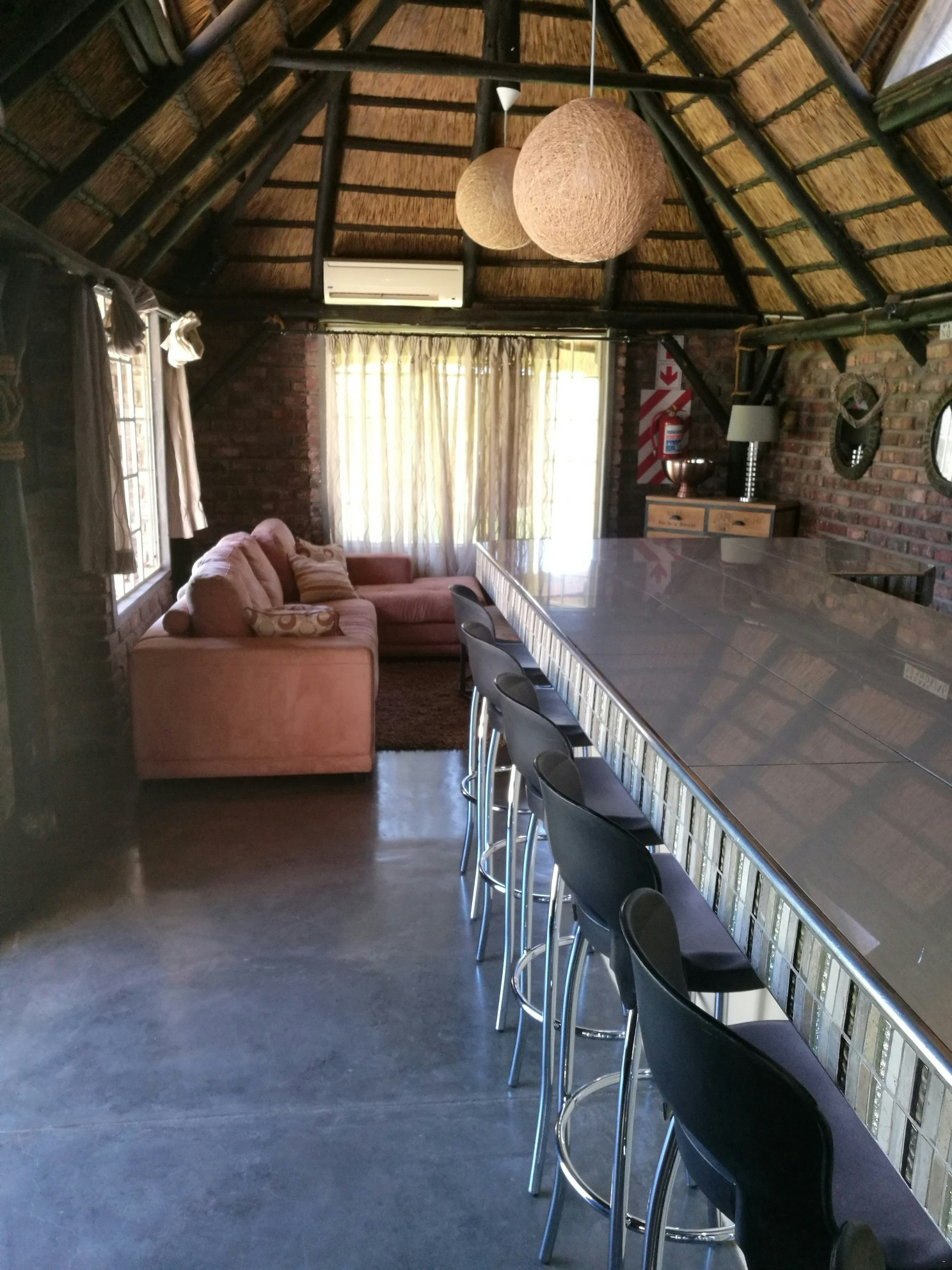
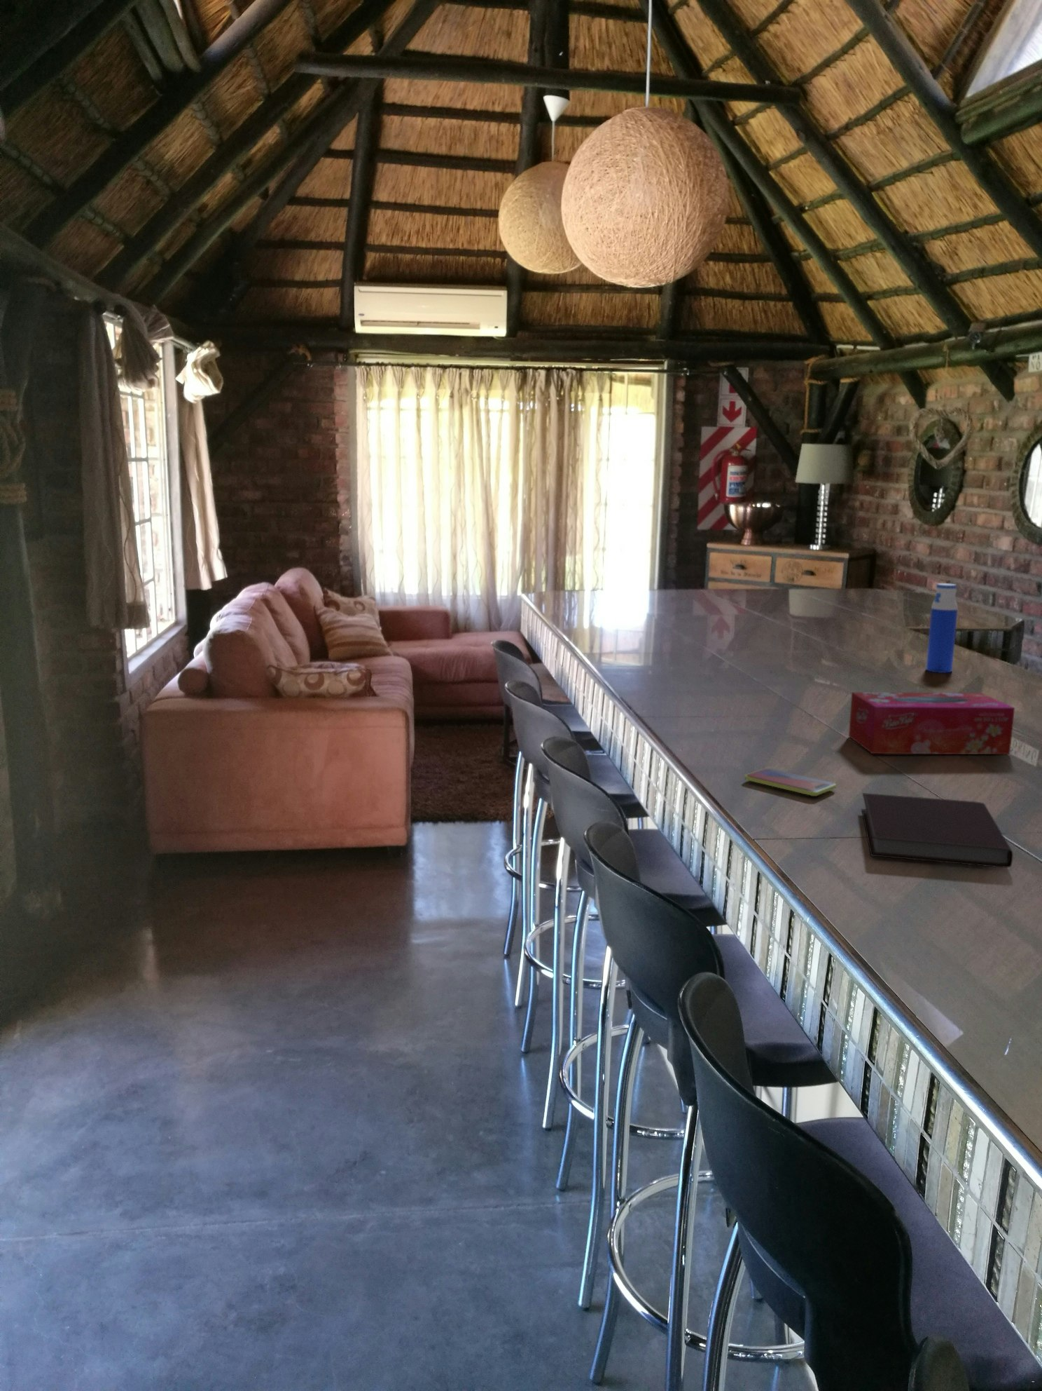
+ smartphone (789, 782)
+ water bottle (942, 628)
+ notebook (930, 827)
+ tissue box (928, 722)
